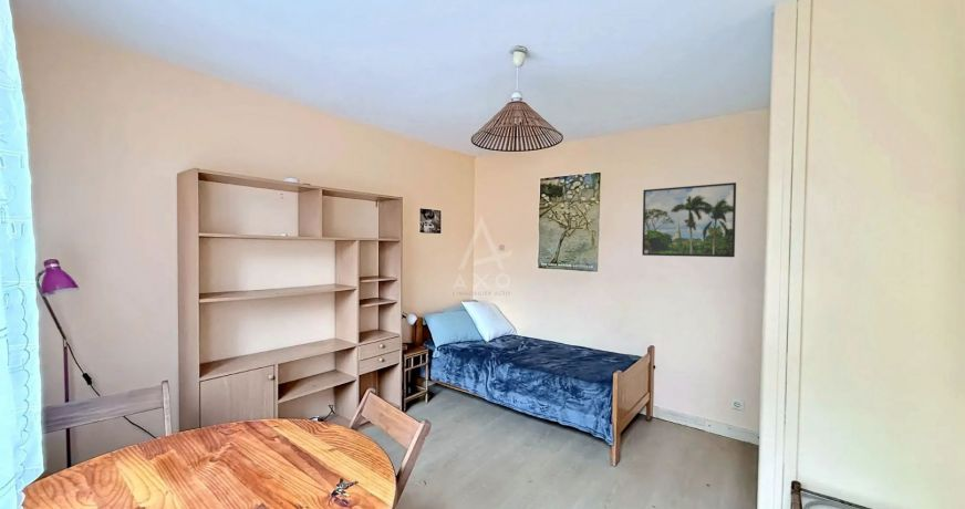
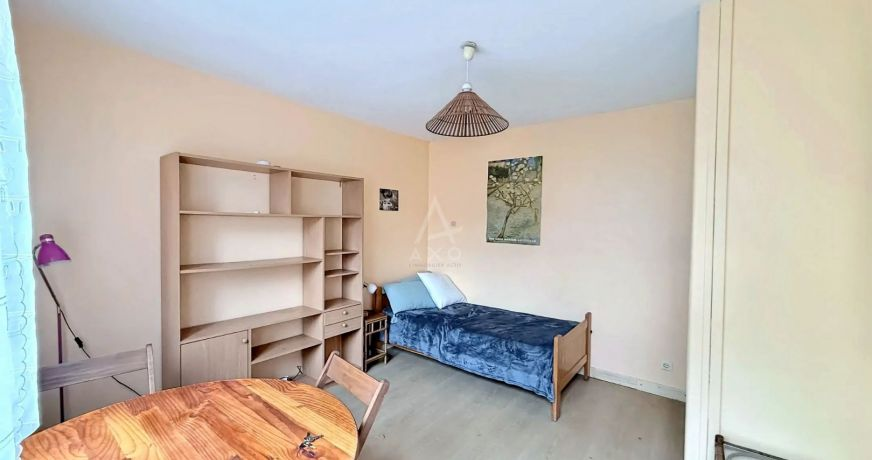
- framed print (686, 221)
